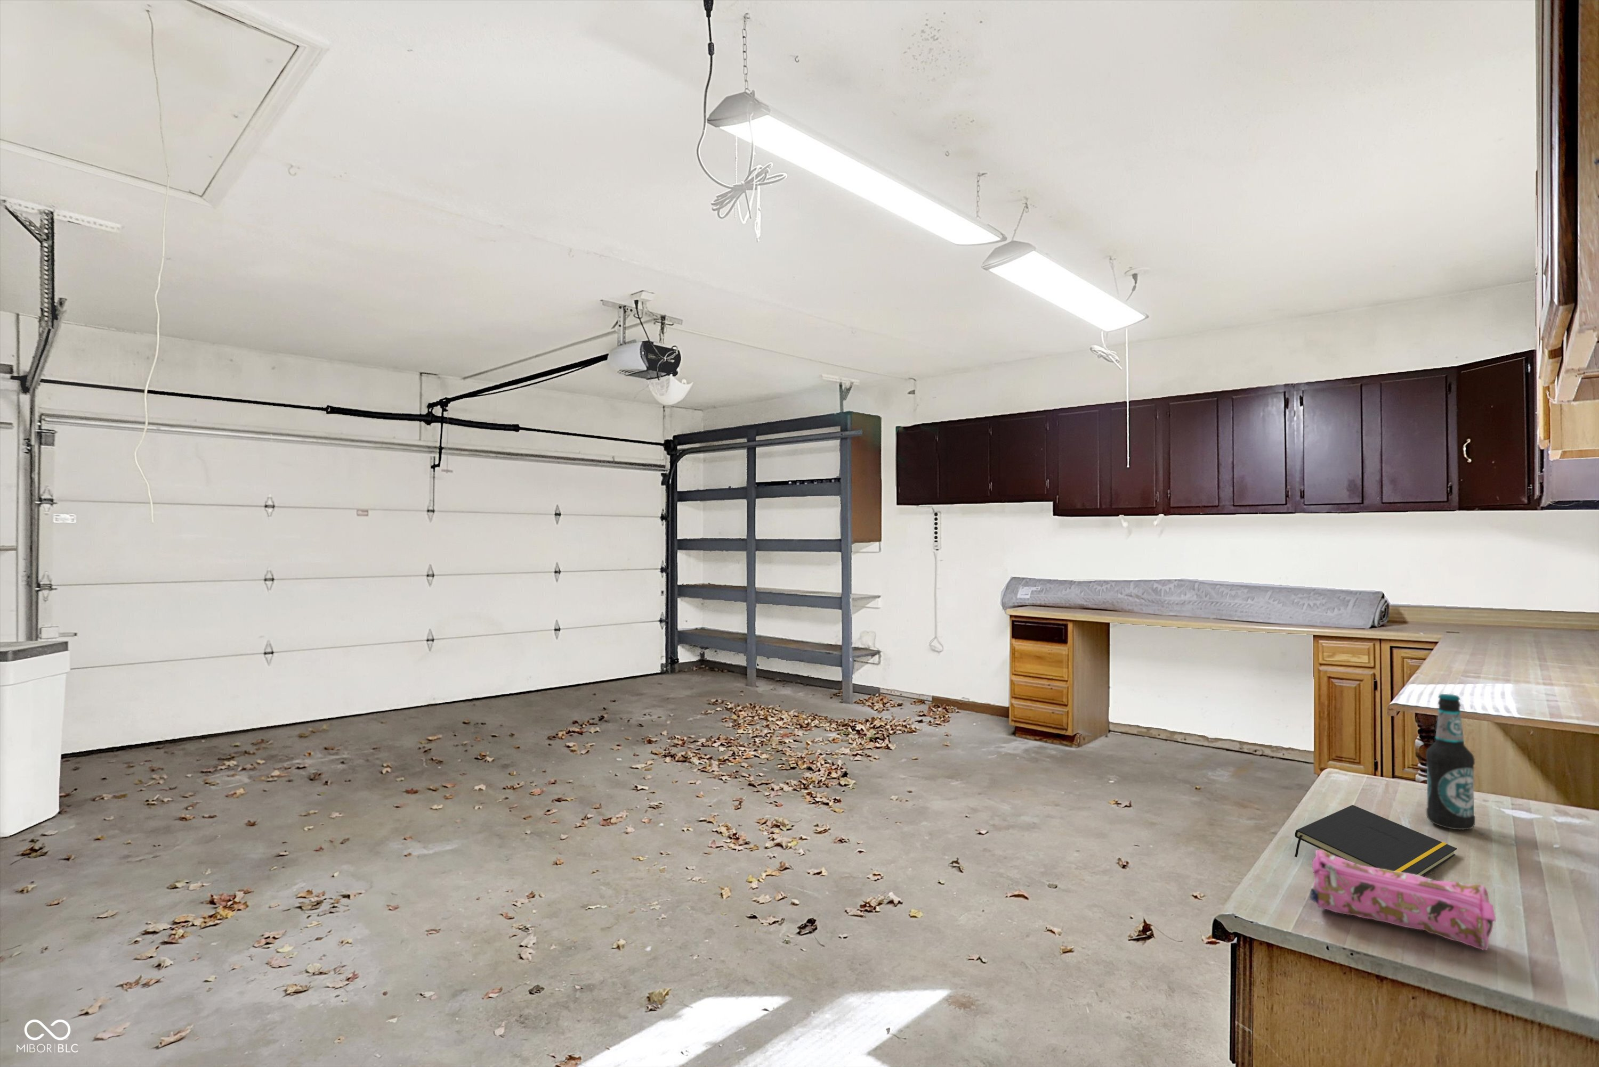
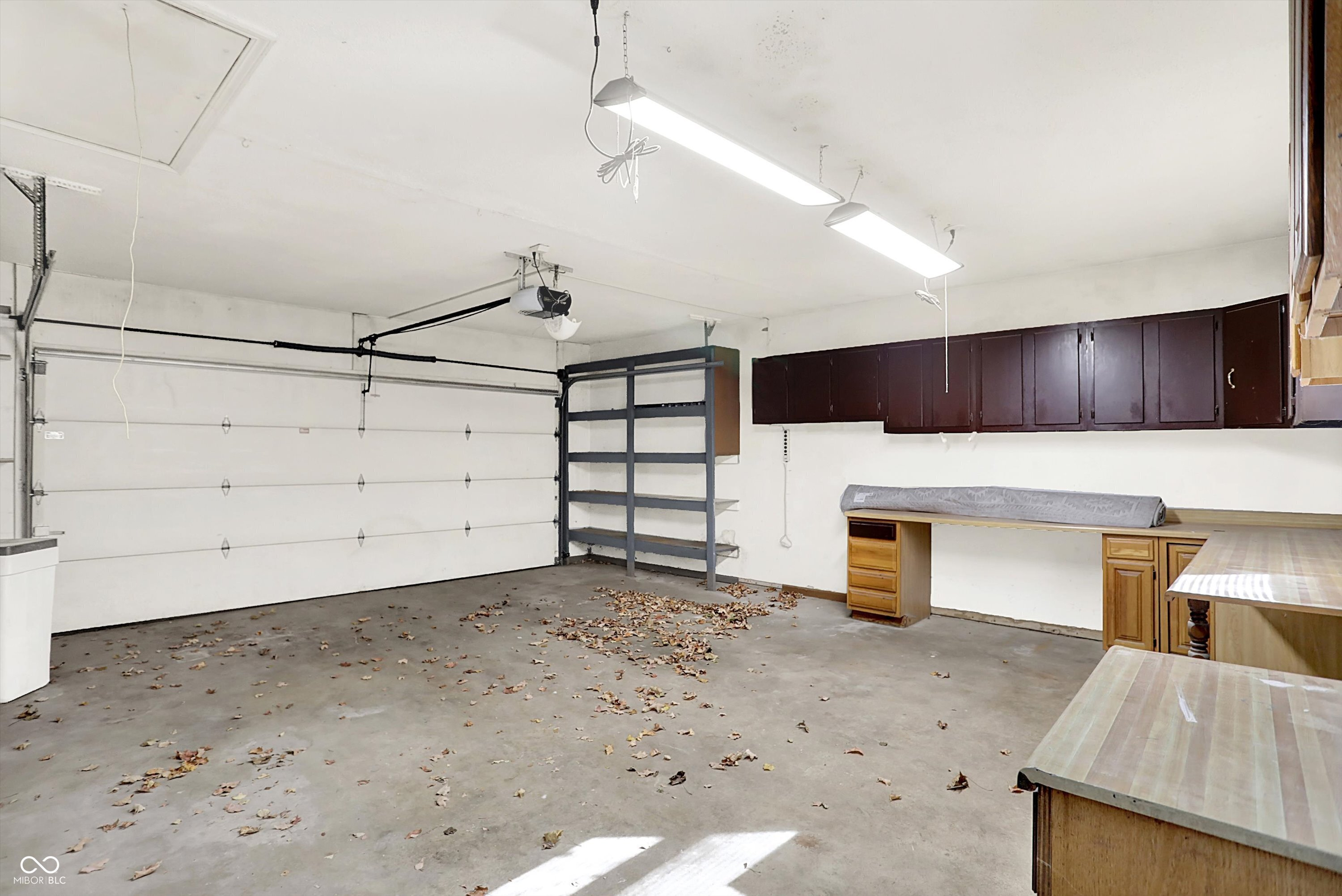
- notepad (1376, 842)
- pencil case (1399, 897)
- bottle (1450, 760)
